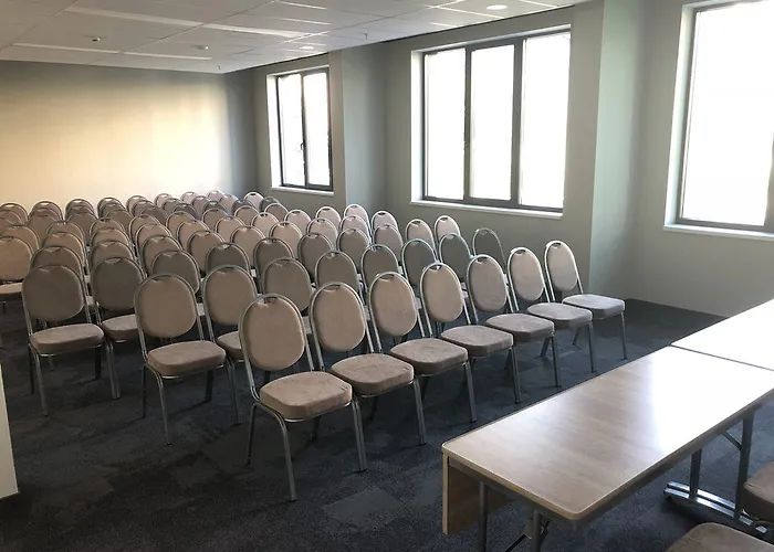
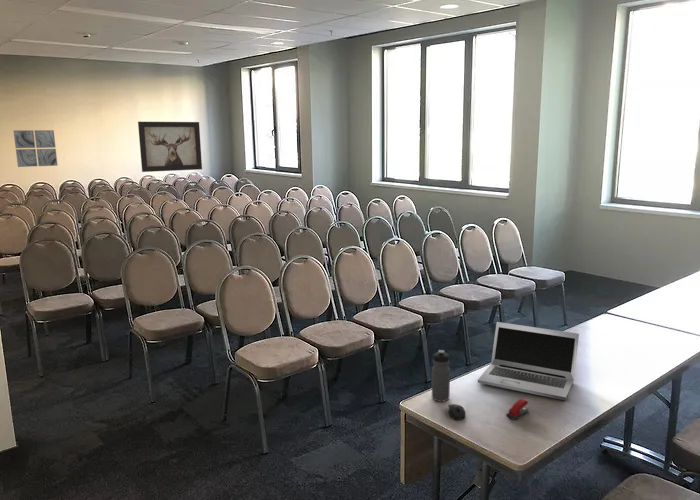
+ mouse (456, 409)
+ wall art (36, 147)
+ laptop (528, 358)
+ water bottle (440, 374)
+ stapler (518, 408)
+ wall art (171, 146)
